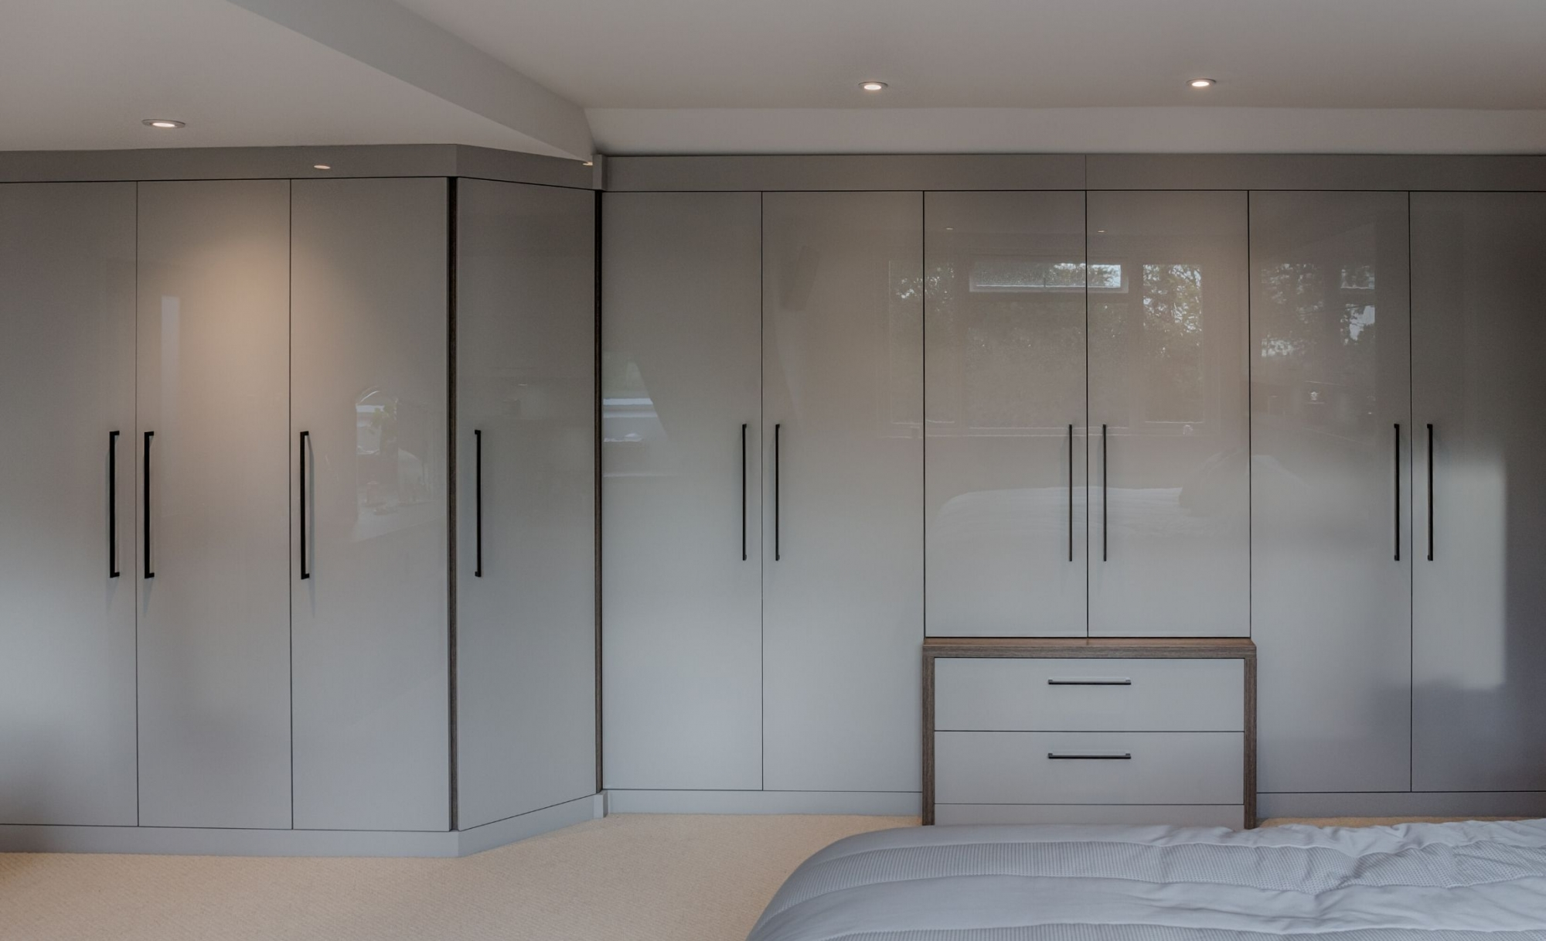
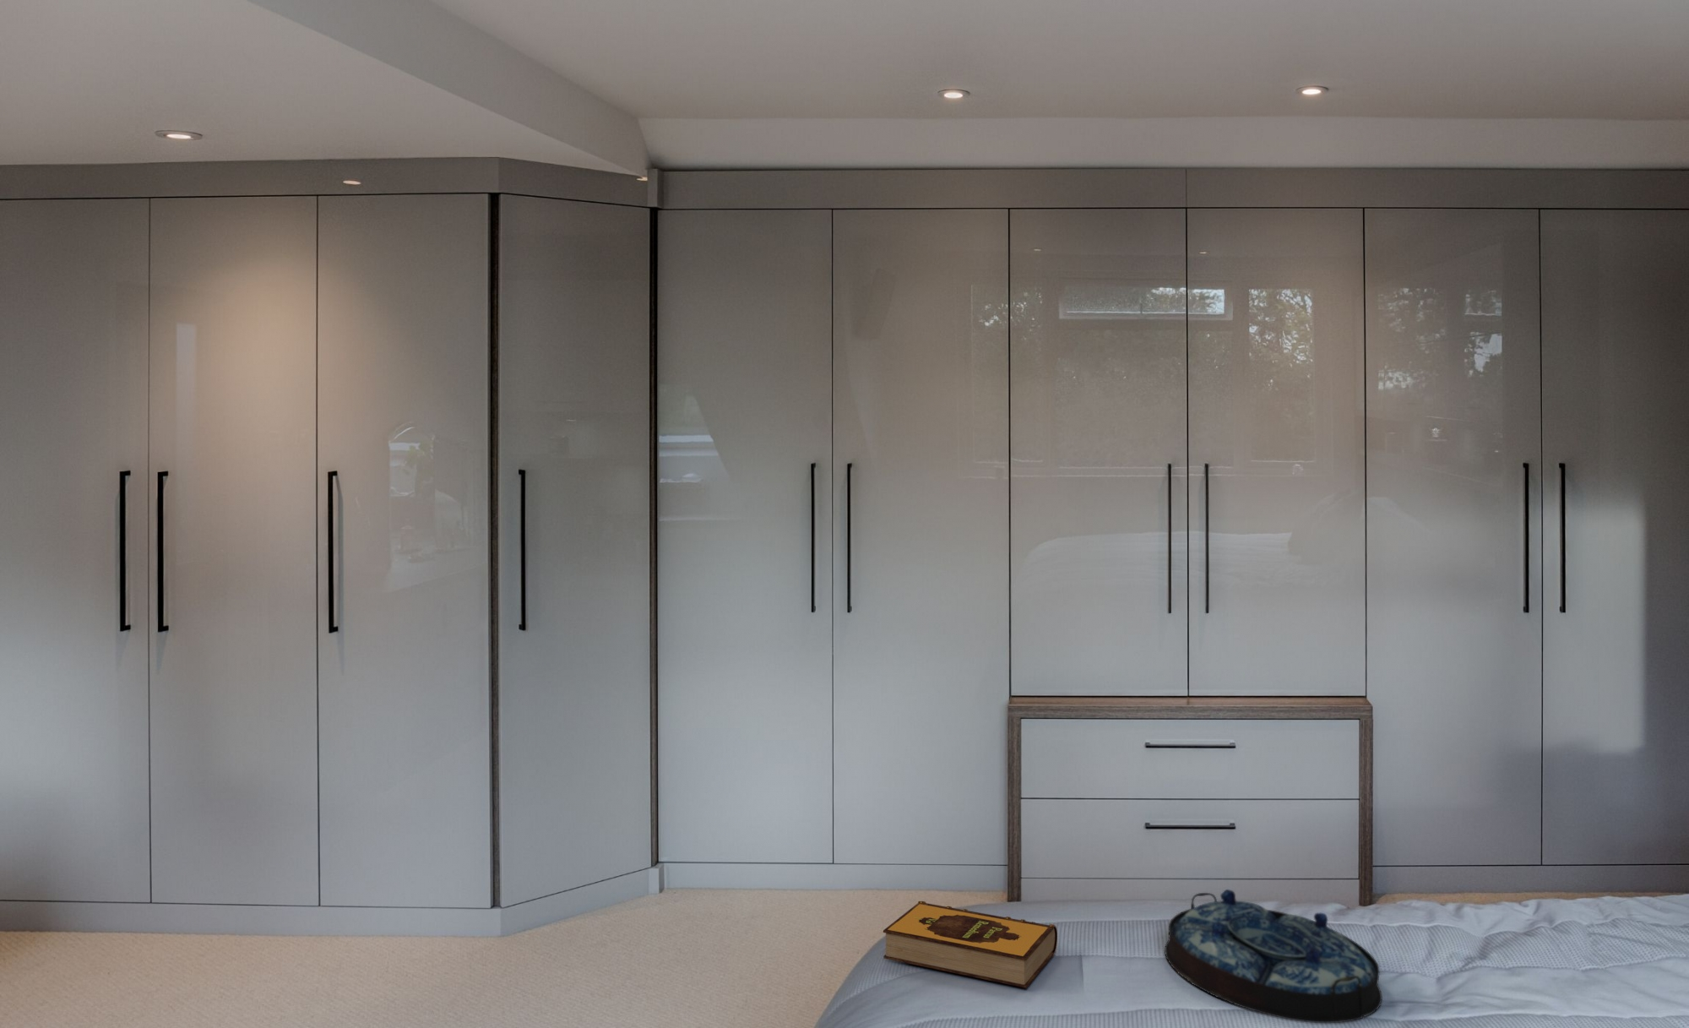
+ serving tray (1268, 942)
+ hardback book (971, 940)
